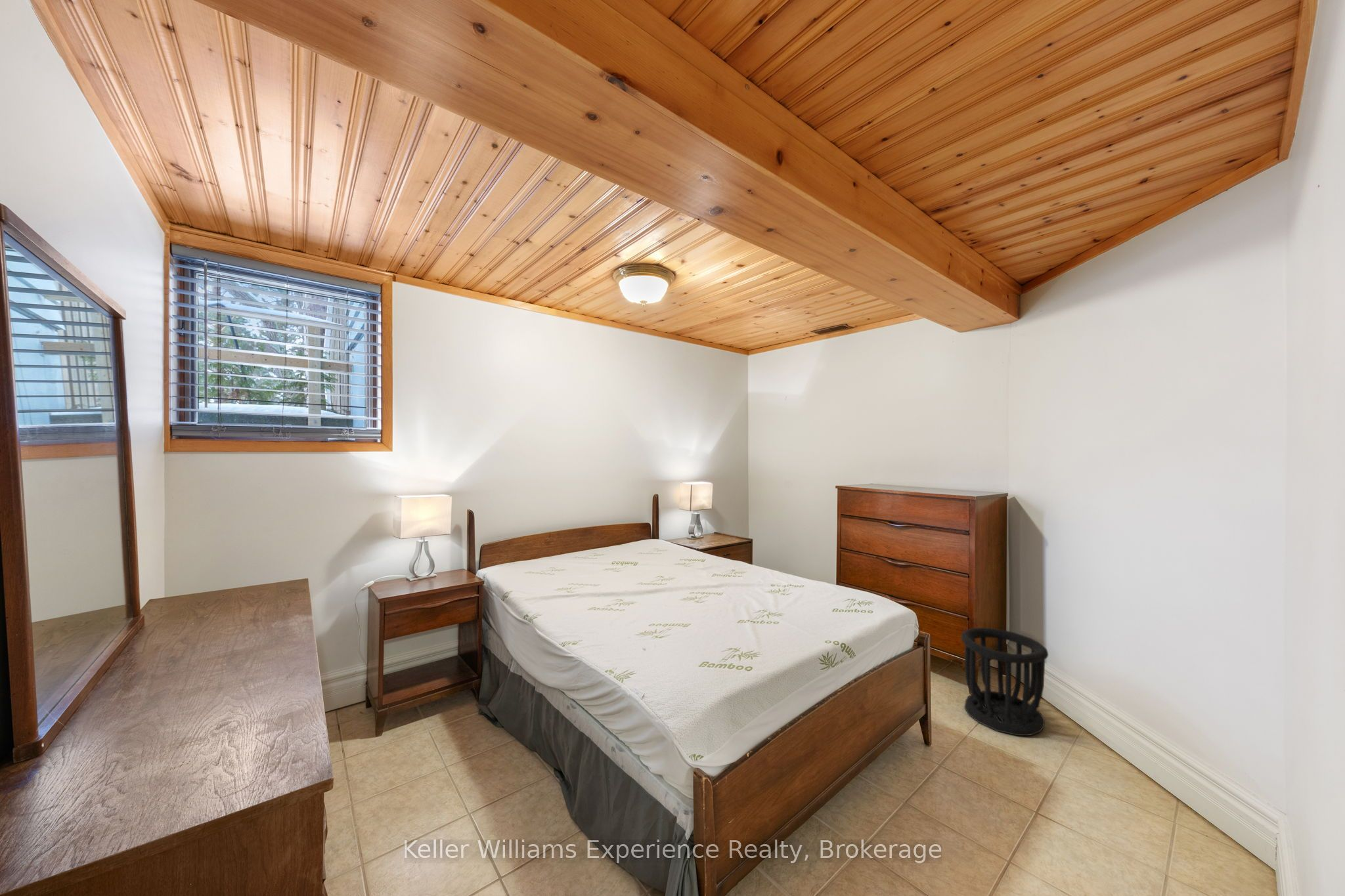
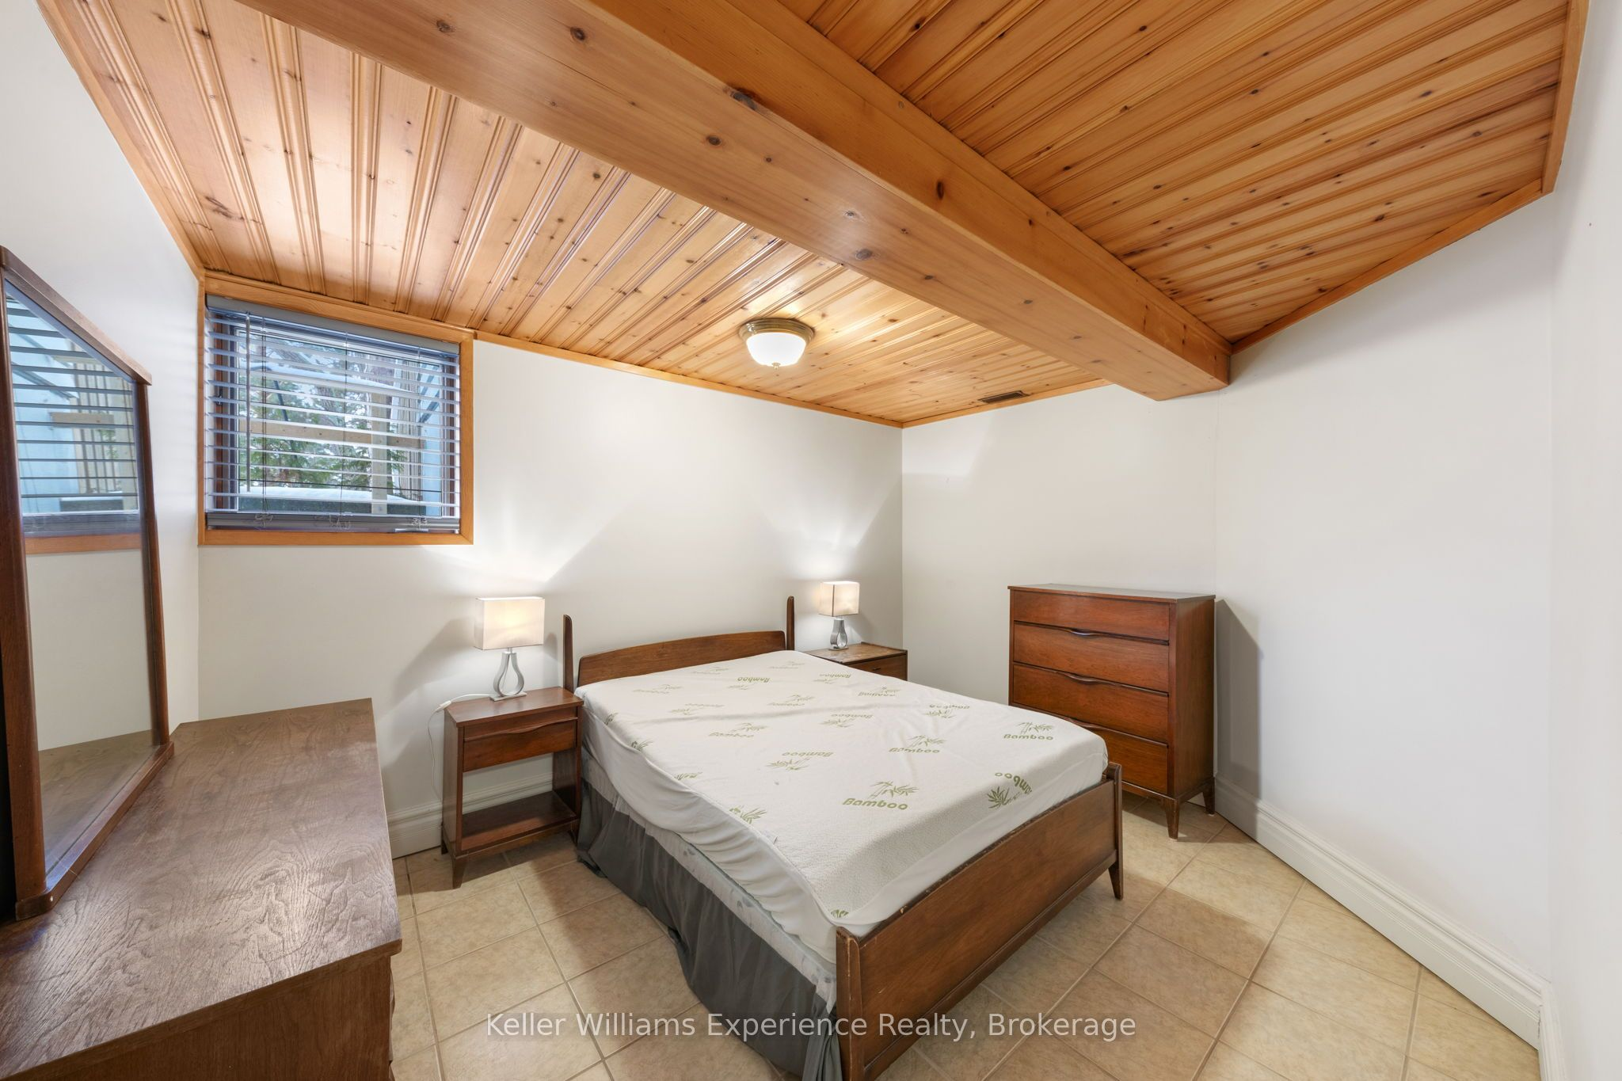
- wastebasket (1002, 679)
